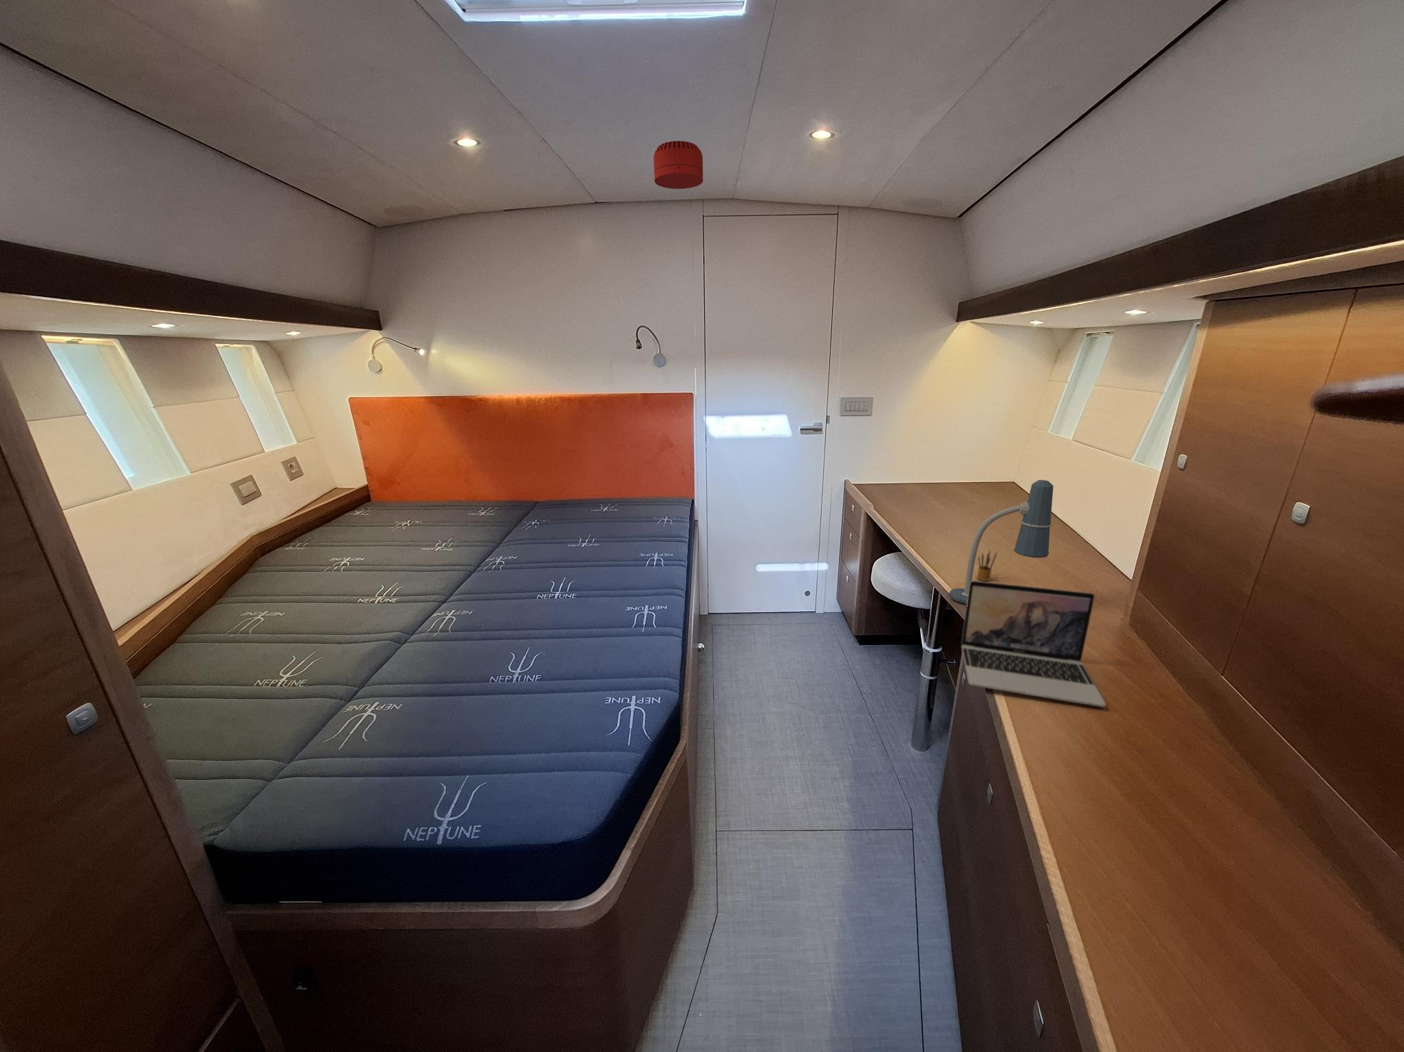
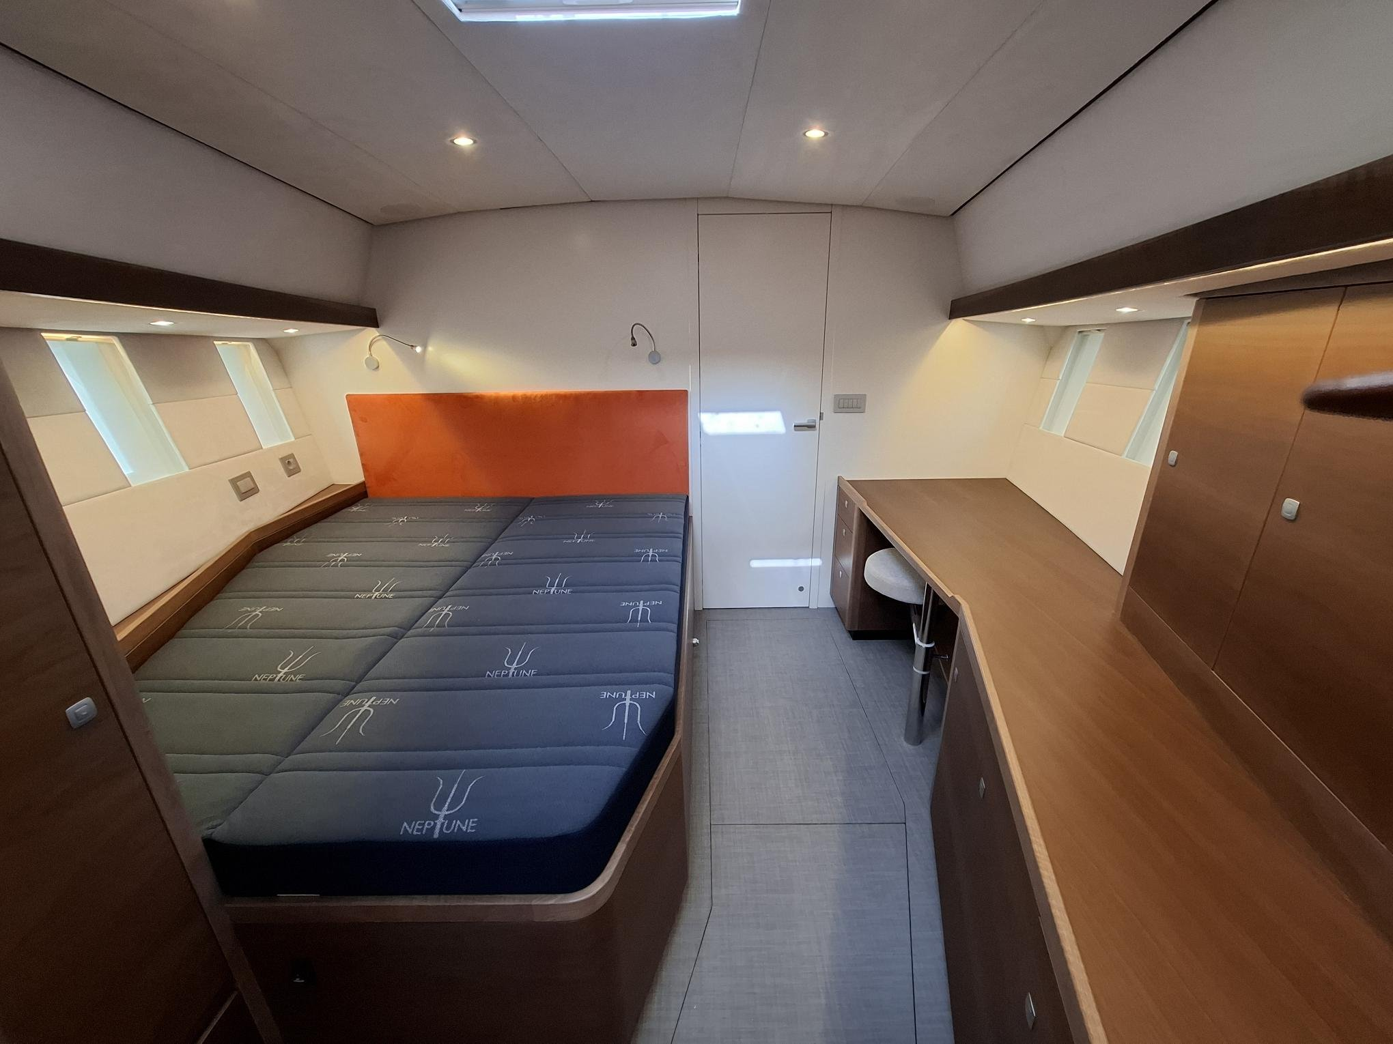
- smoke detector (678, 165)
- pencil box (985, 565)
- laptop (1033, 639)
- desk lamp (1015, 546)
